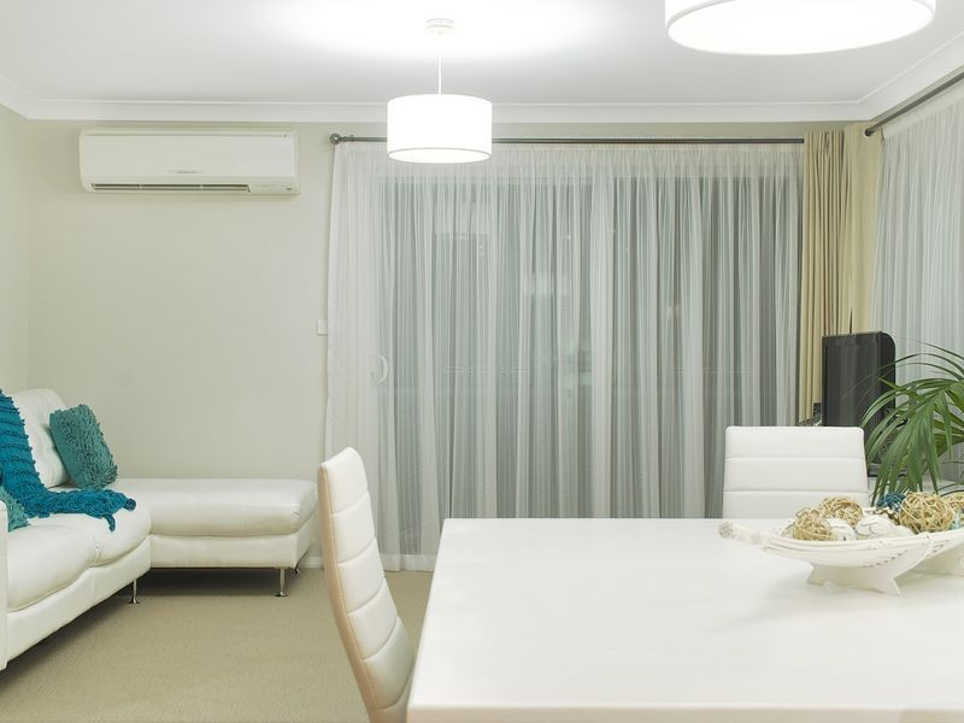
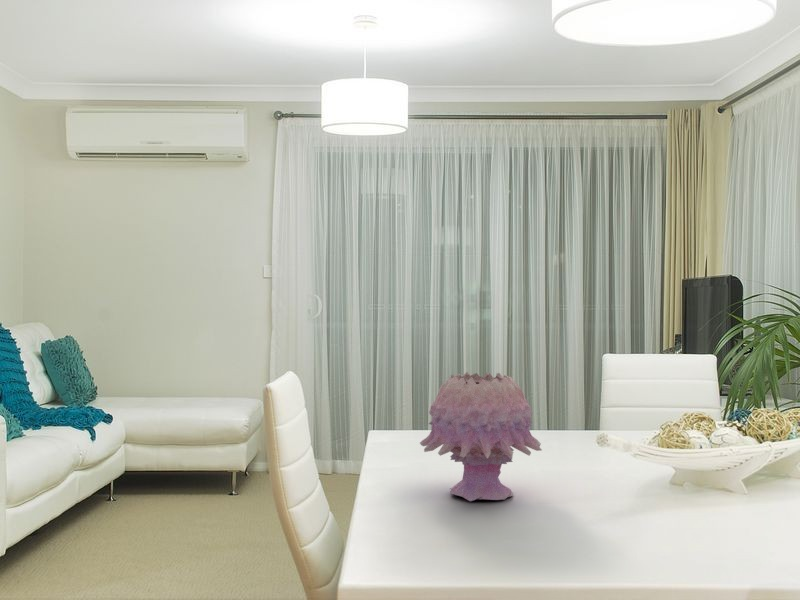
+ decorative vase (480, 434)
